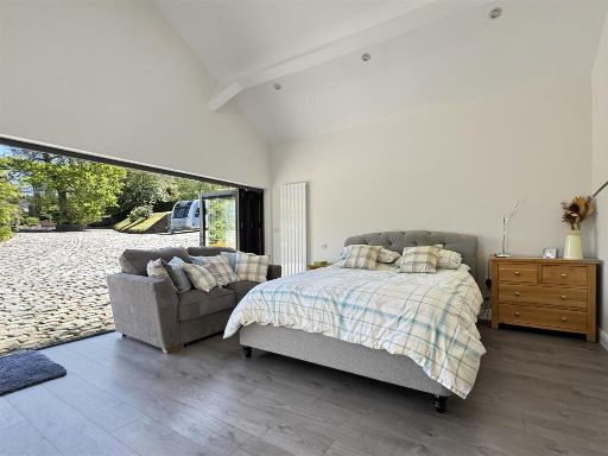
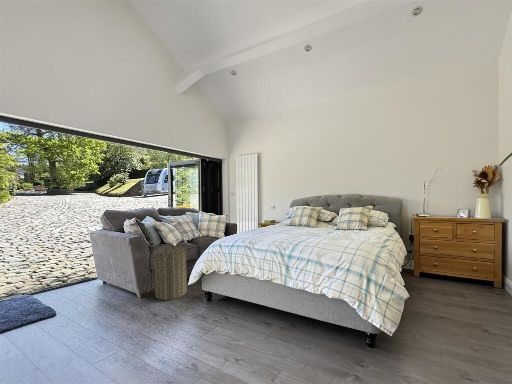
+ laundry hamper (170, 268)
